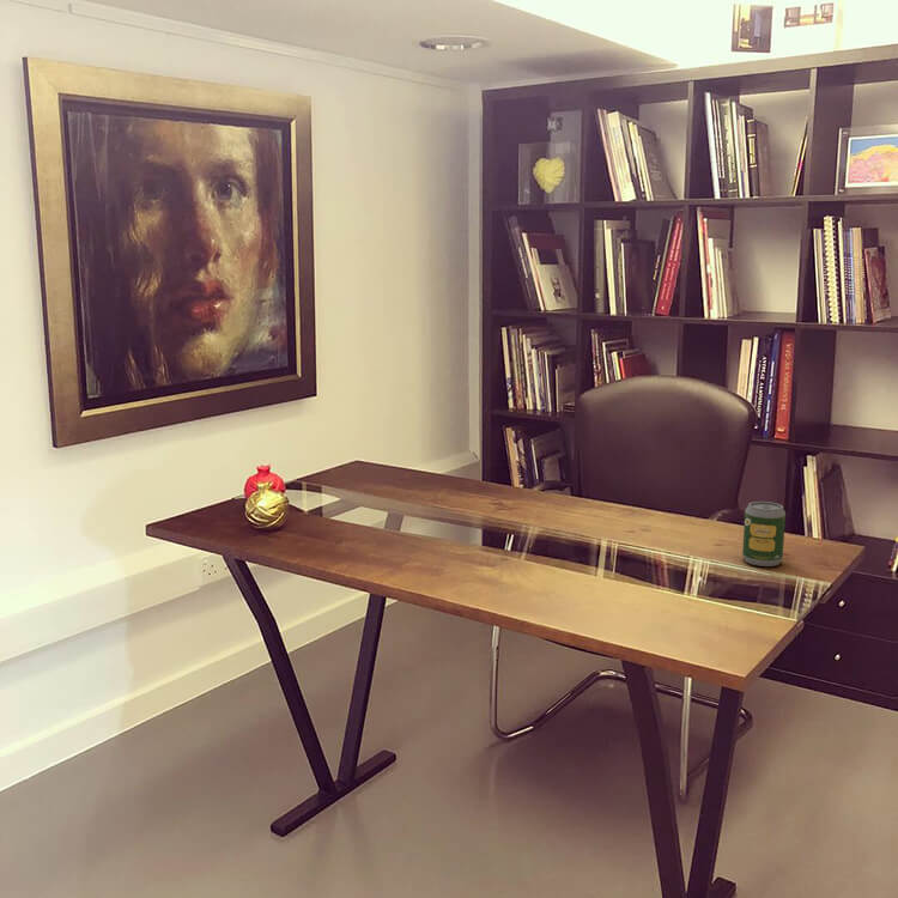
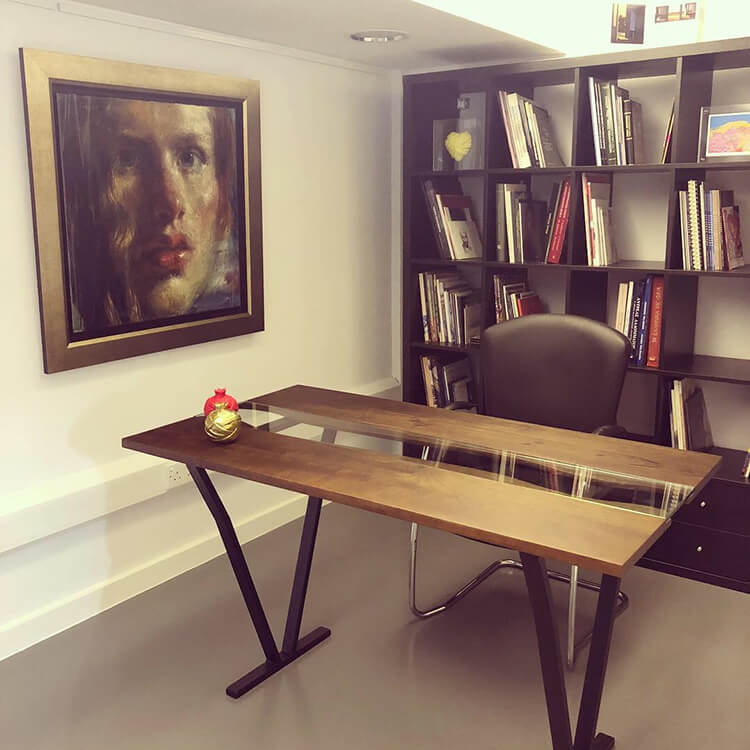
- soda can (763, 533)
